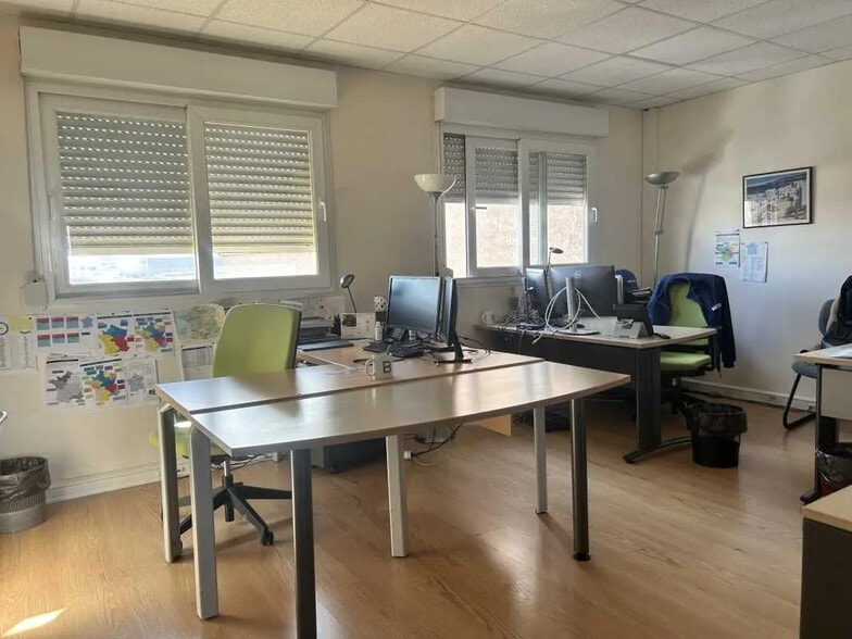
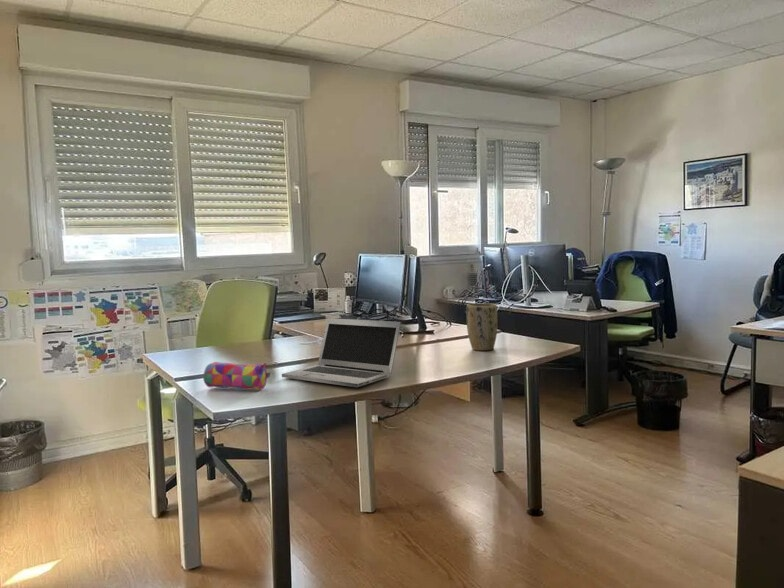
+ pencil case (236, 375)
+ laptop (341, 350)
+ plant pot (482, 326)
